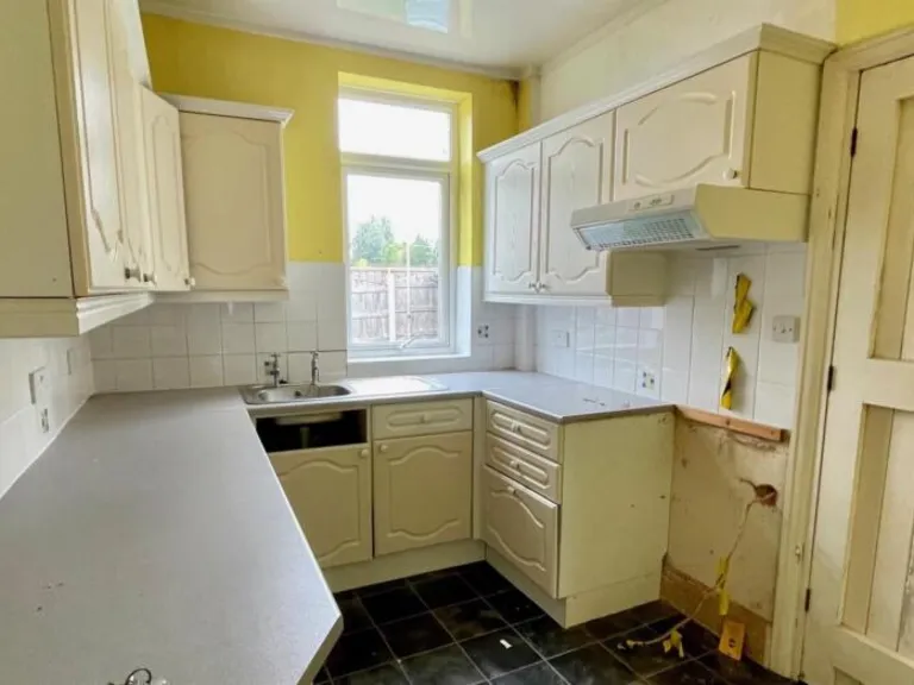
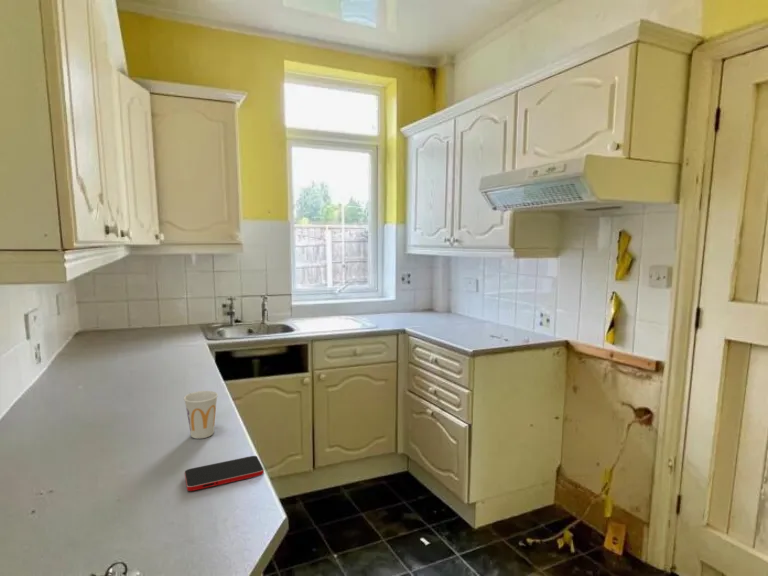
+ smartphone (224, 472)
+ cup (201, 414)
